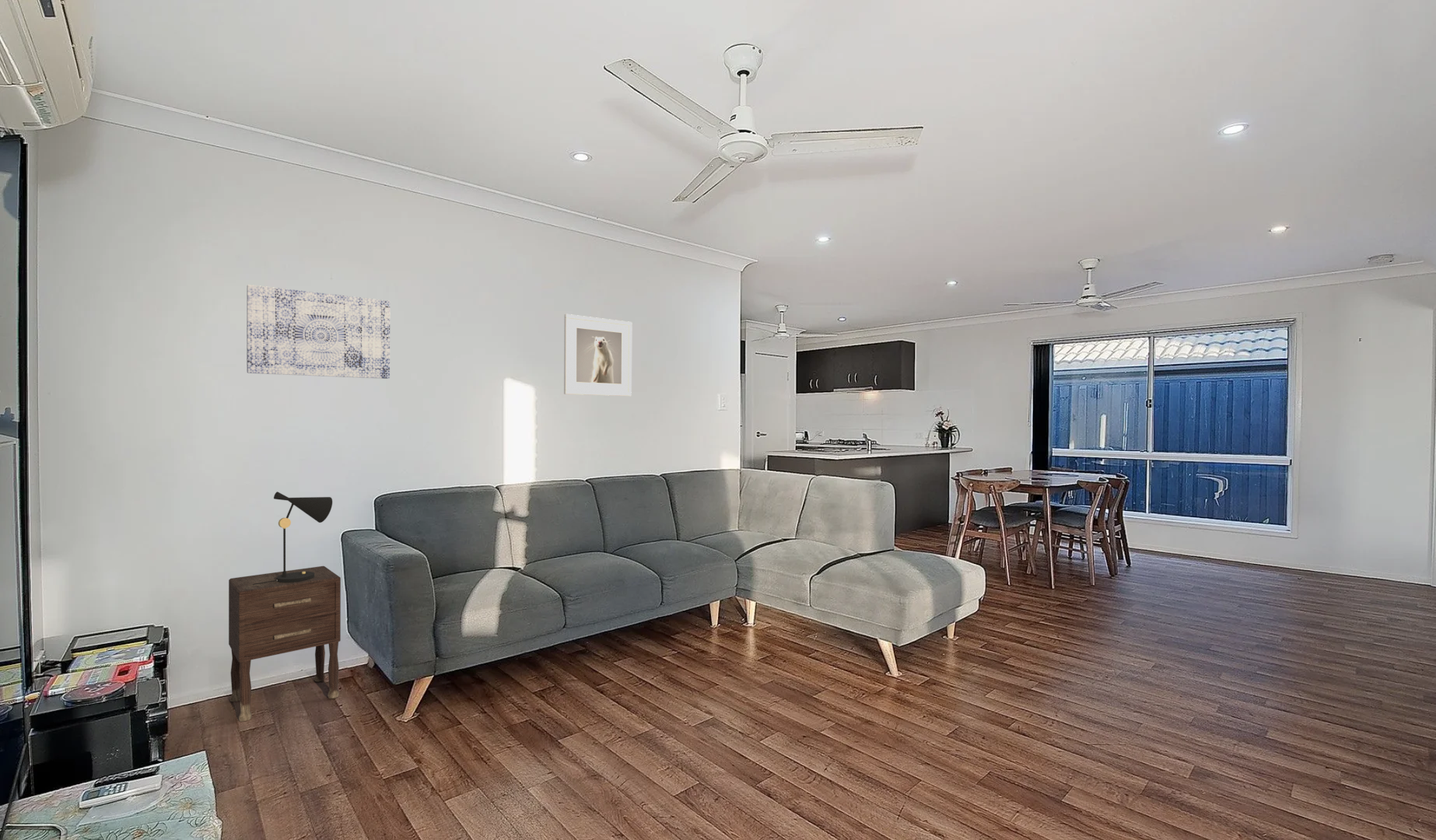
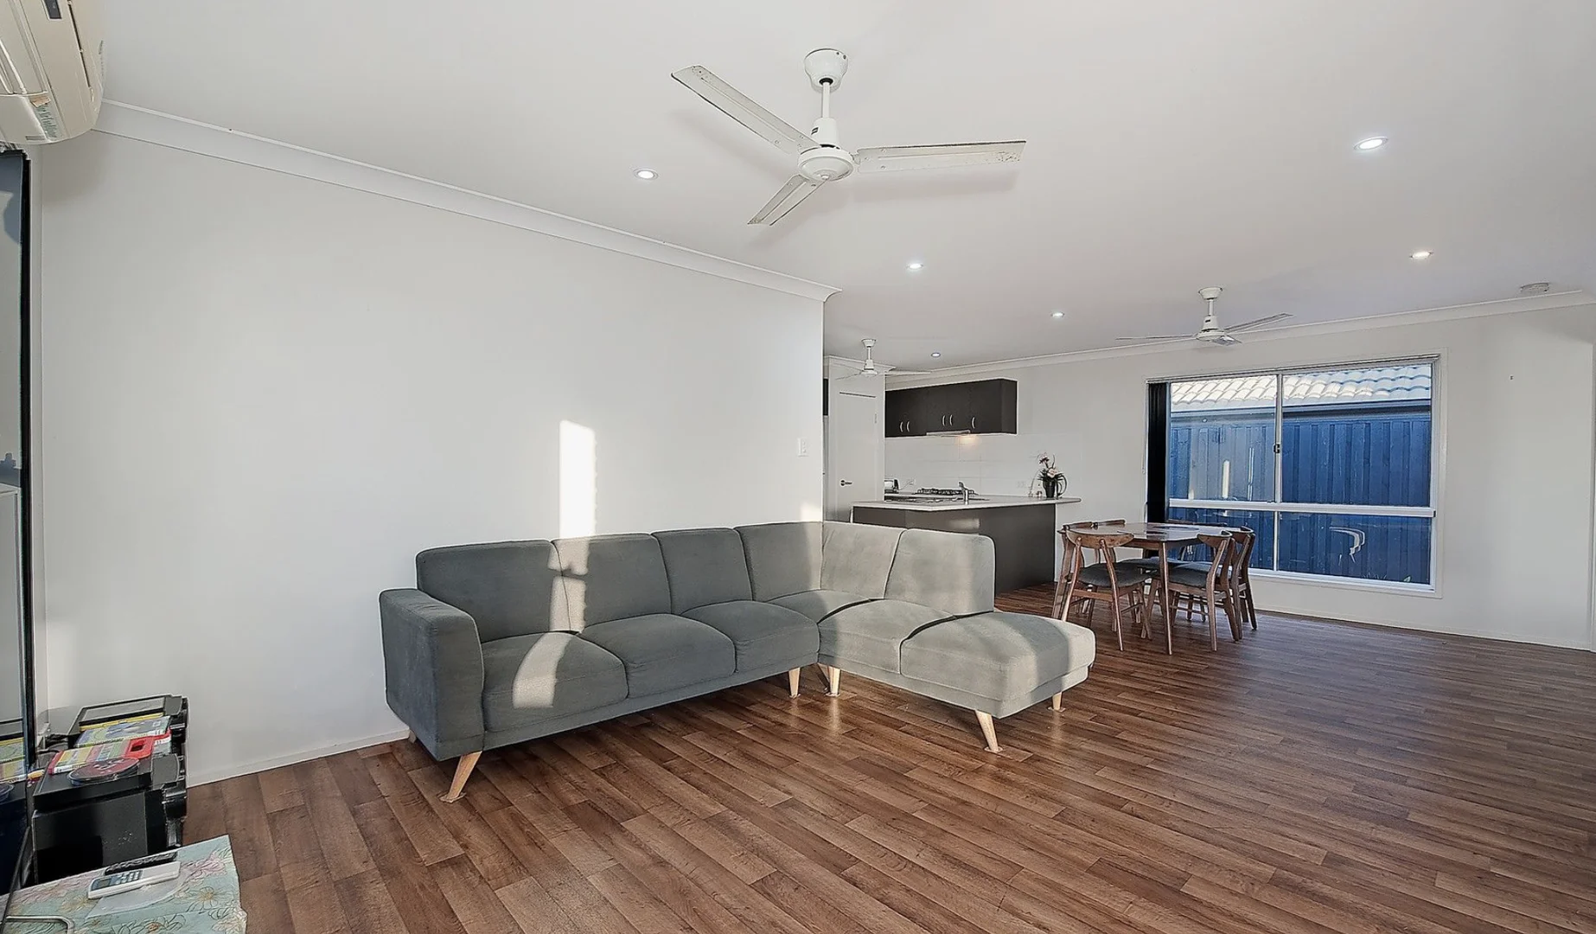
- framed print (599, 356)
- table lamp (285, 534)
- wall art (322, 334)
- nightstand (285, 638)
